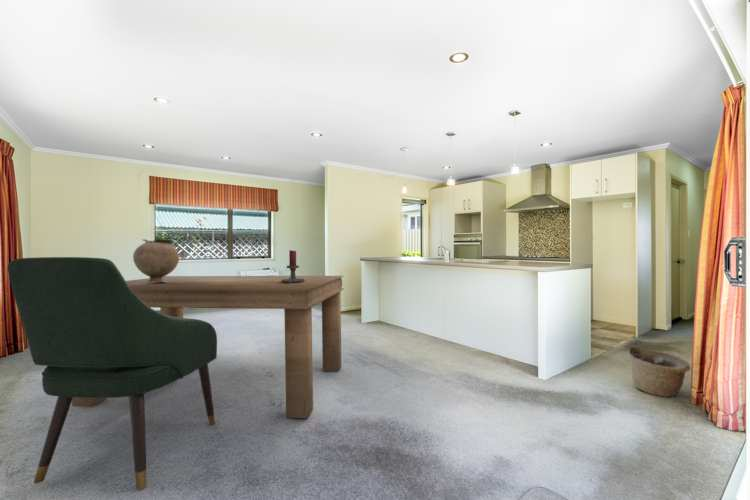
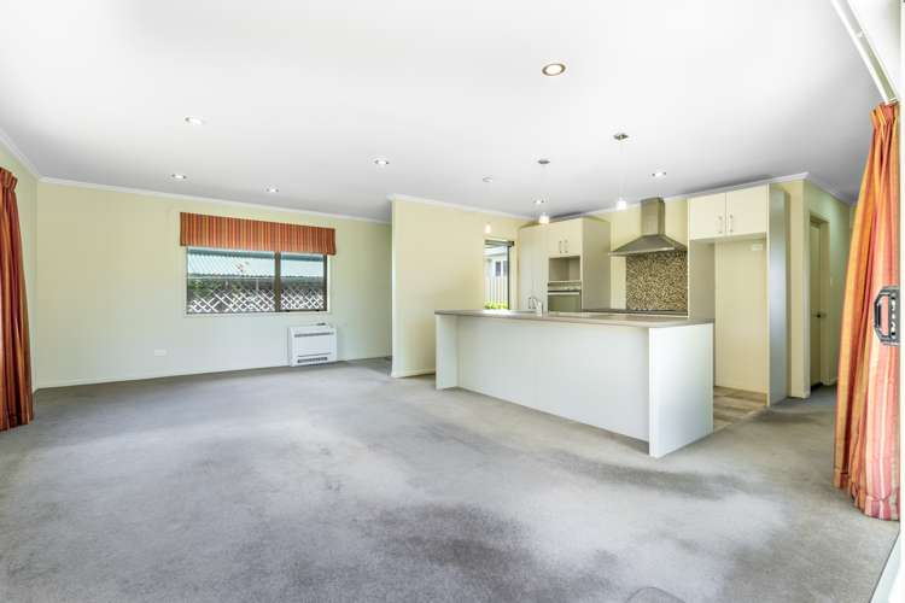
- basket (657, 371)
- chair (124, 356)
- vase (156, 260)
- candle holder (292, 266)
- dining table (222, 307)
